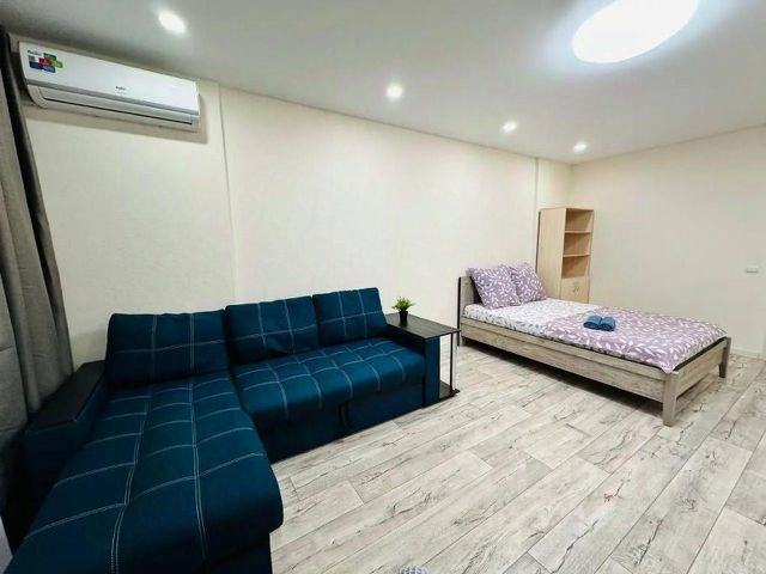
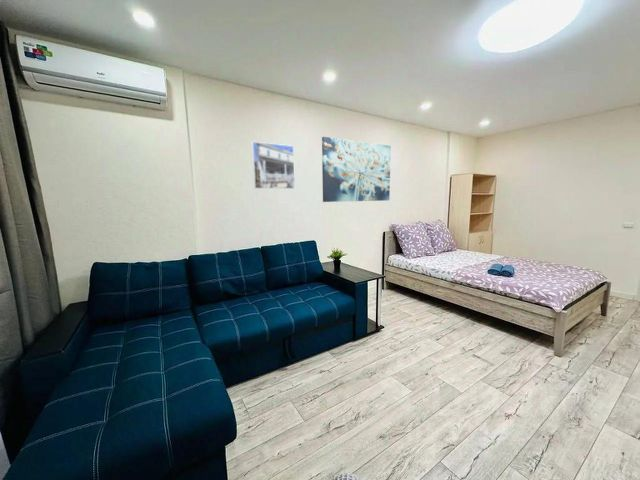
+ wall art (359, 172)
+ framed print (274, 166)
